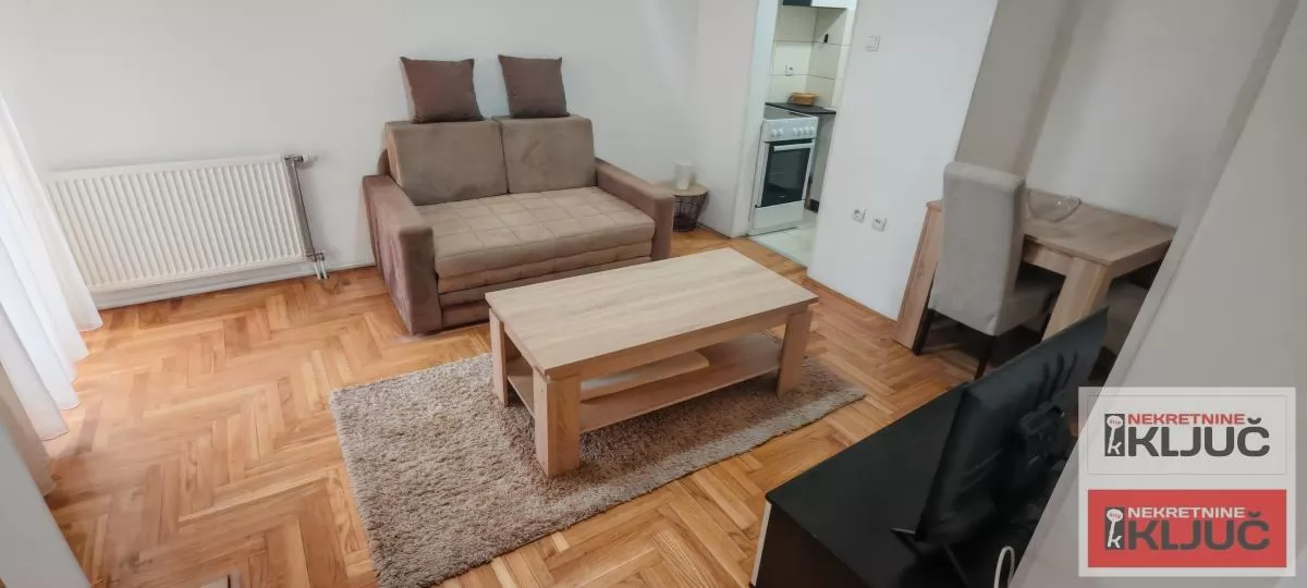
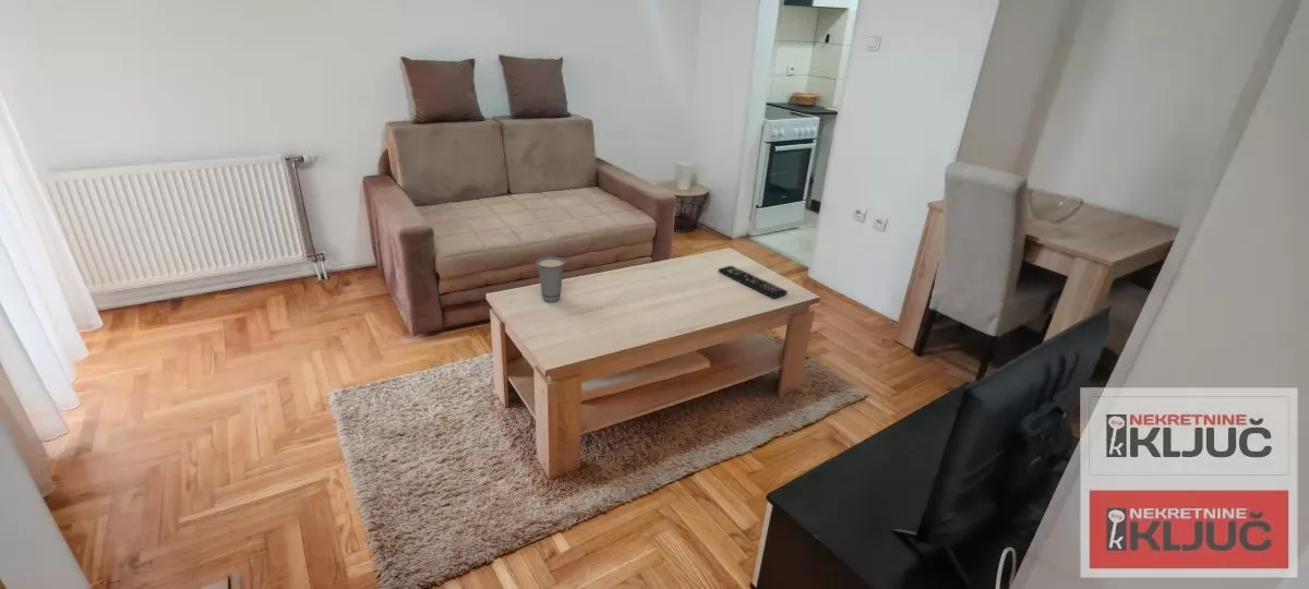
+ cup (551, 280)
+ remote control (750, 280)
